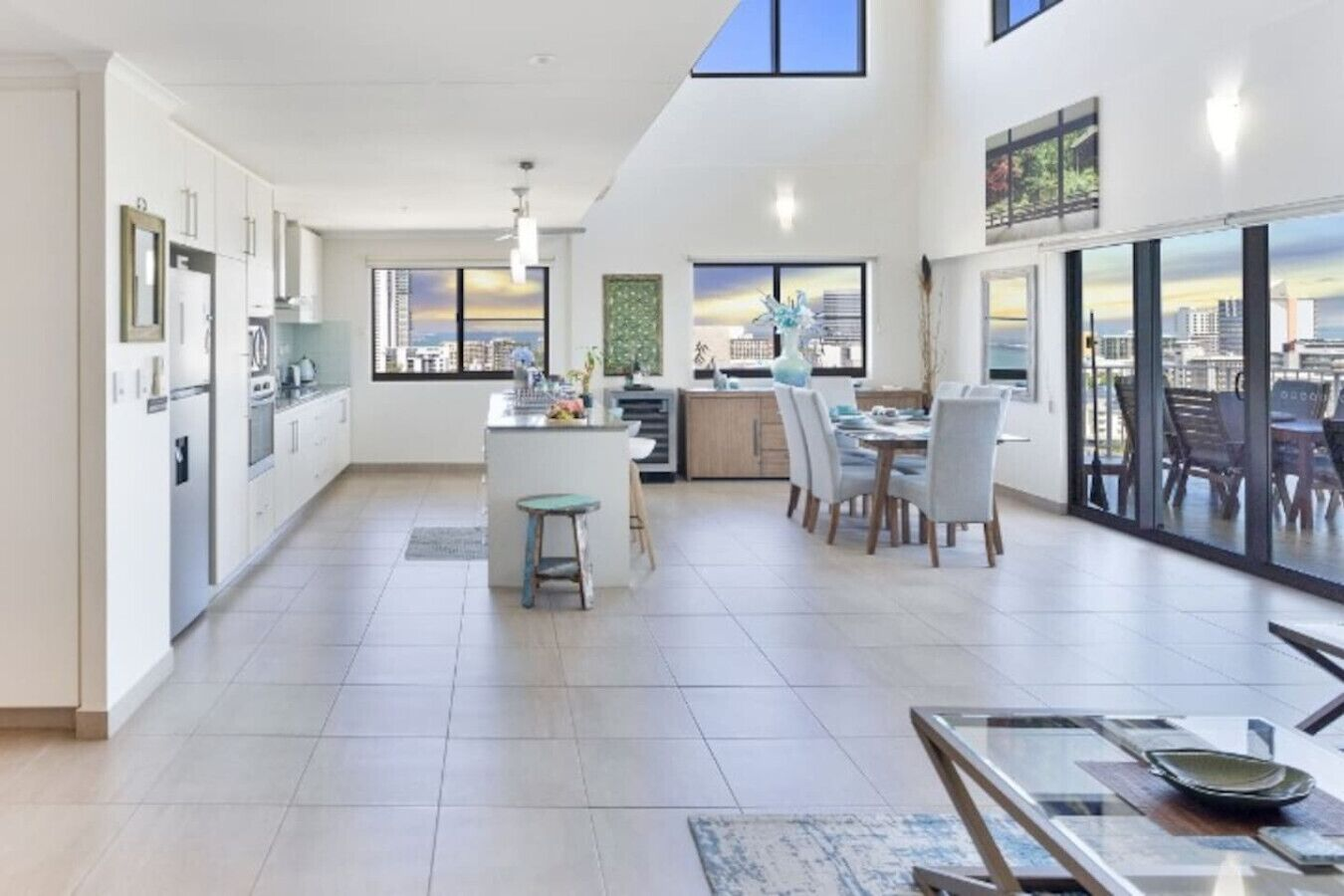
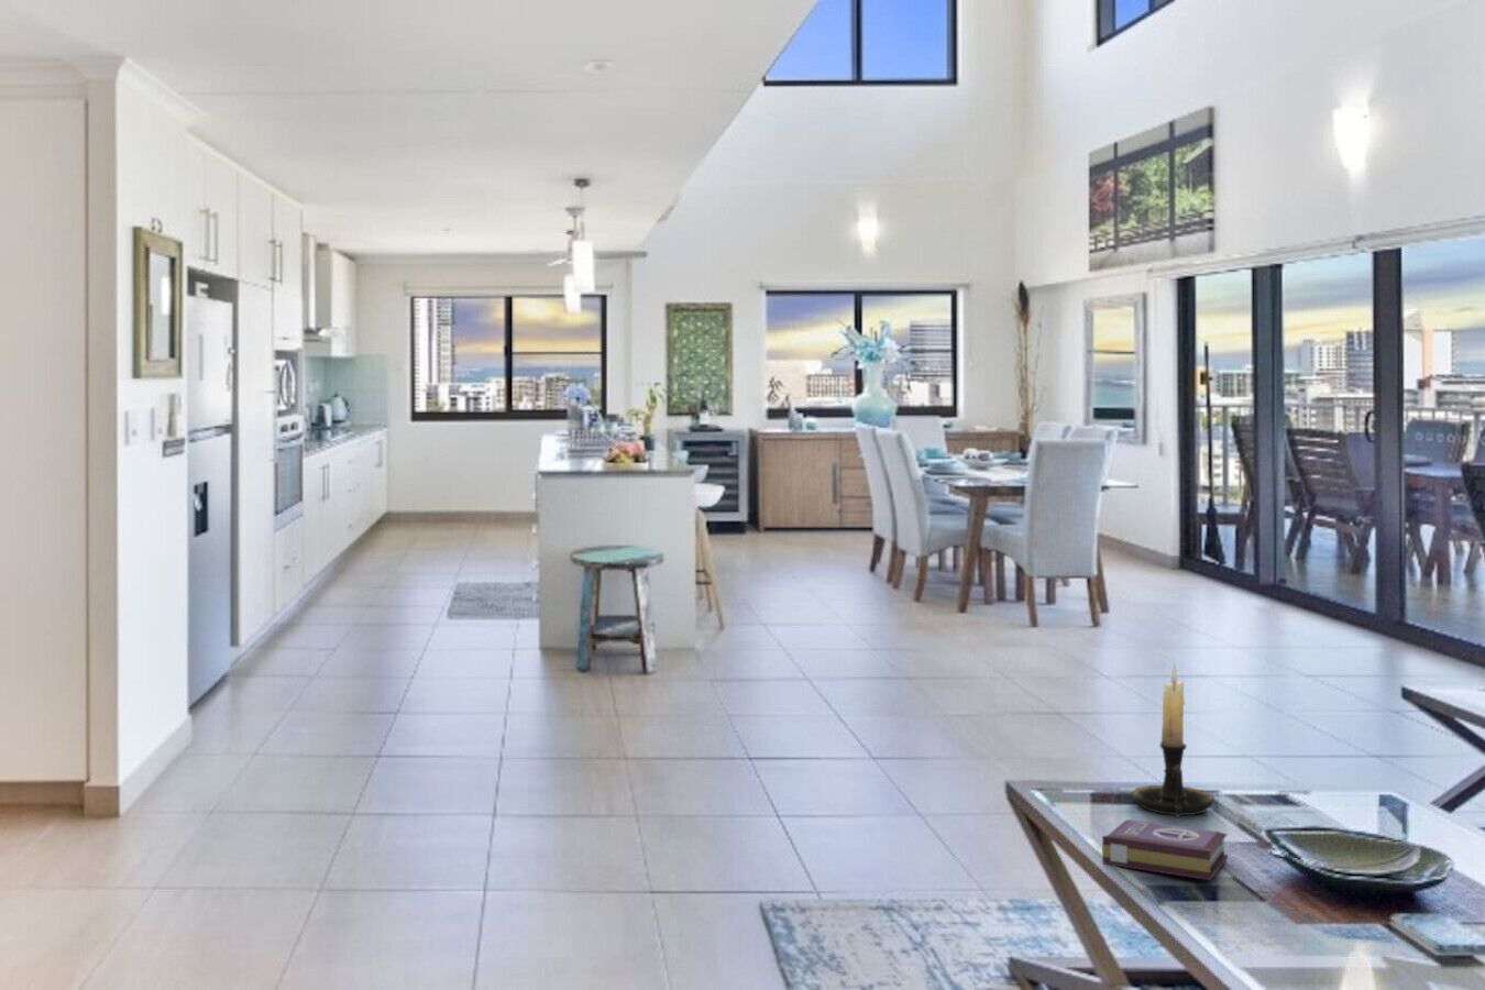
+ book (1165, 846)
+ candle holder (1173, 736)
